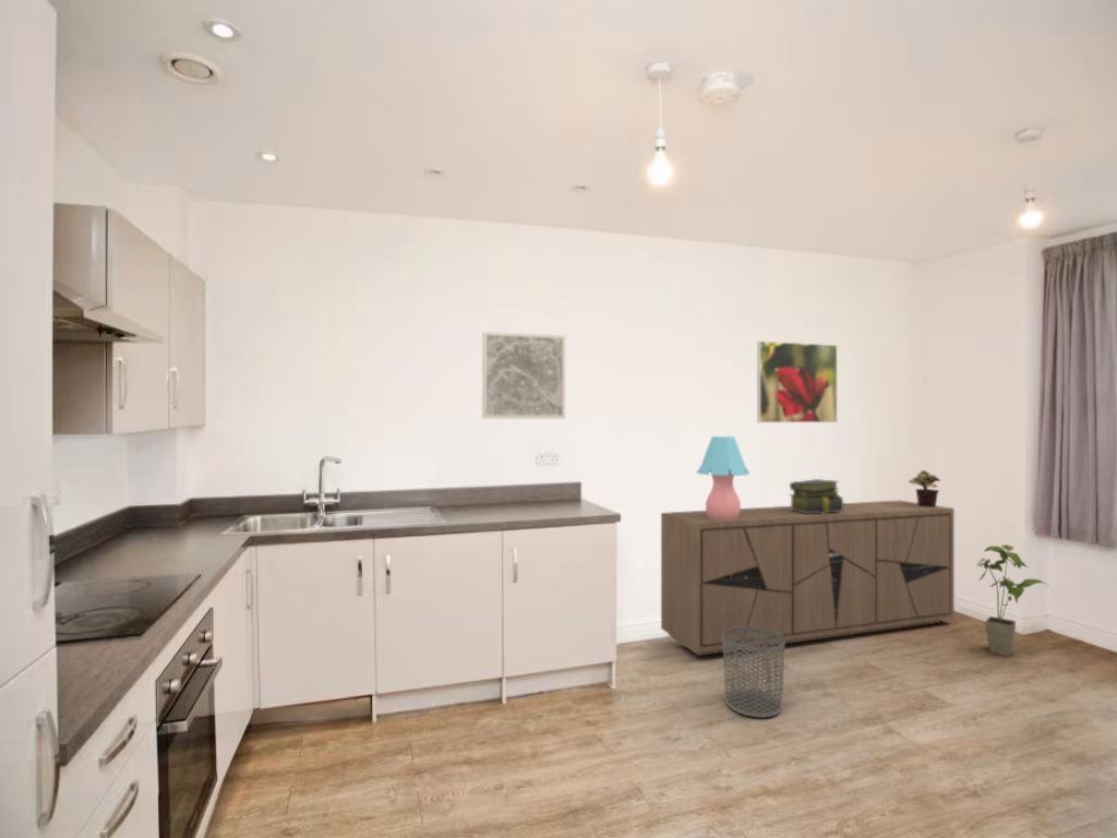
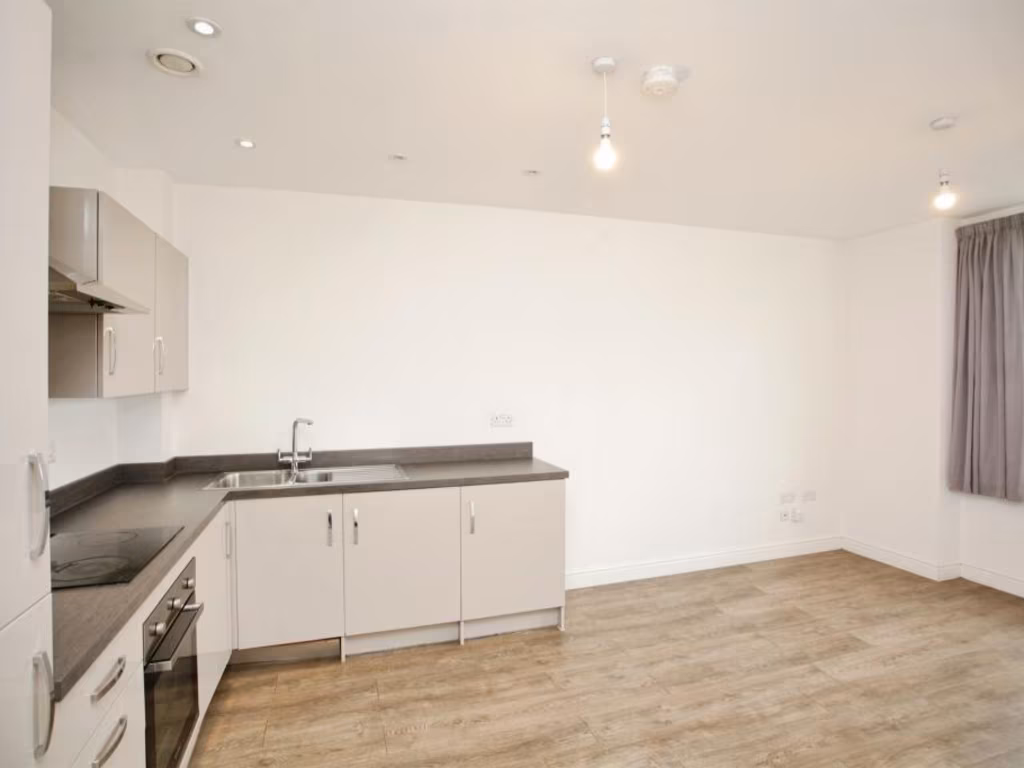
- house plant (1010, 600)
- potted plant (923, 487)
- table lamp (722, 476)
- sideboard (810, 570)
- stack of books (815, 495)
- wall art (524, 375)
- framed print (797, 383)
- waste bin (753, 670)
